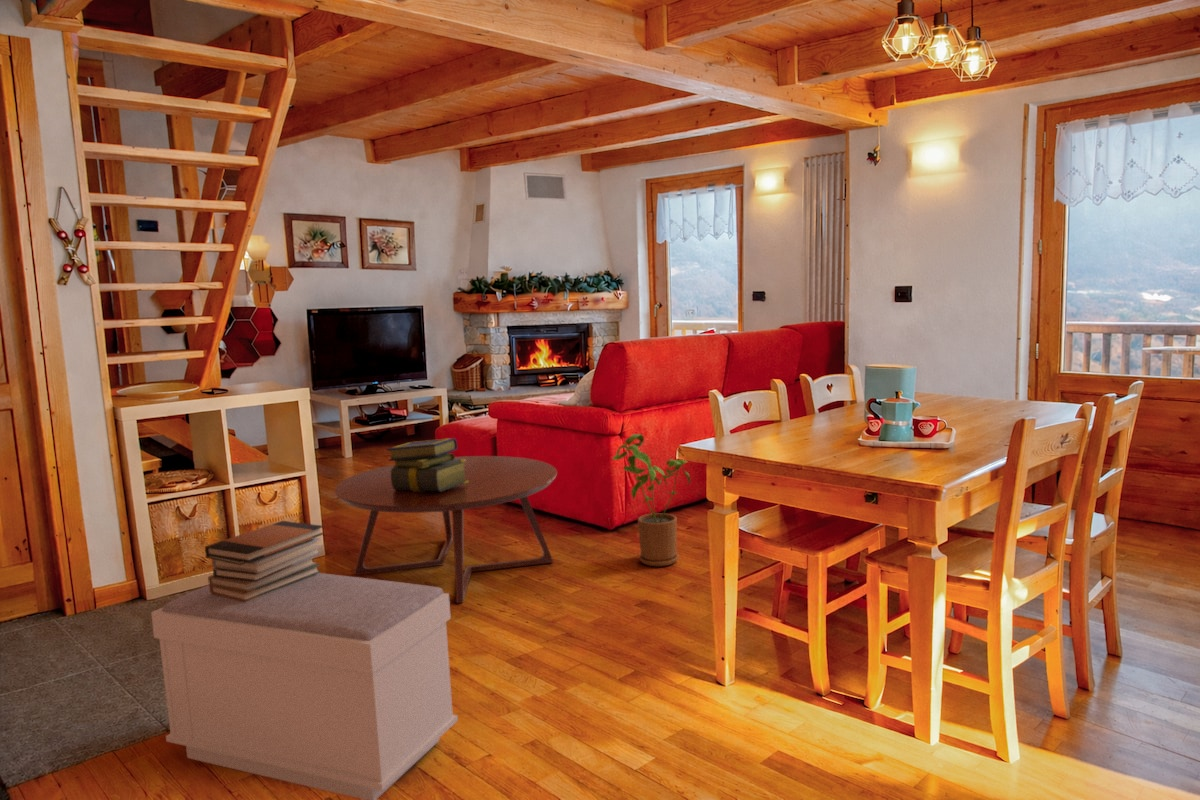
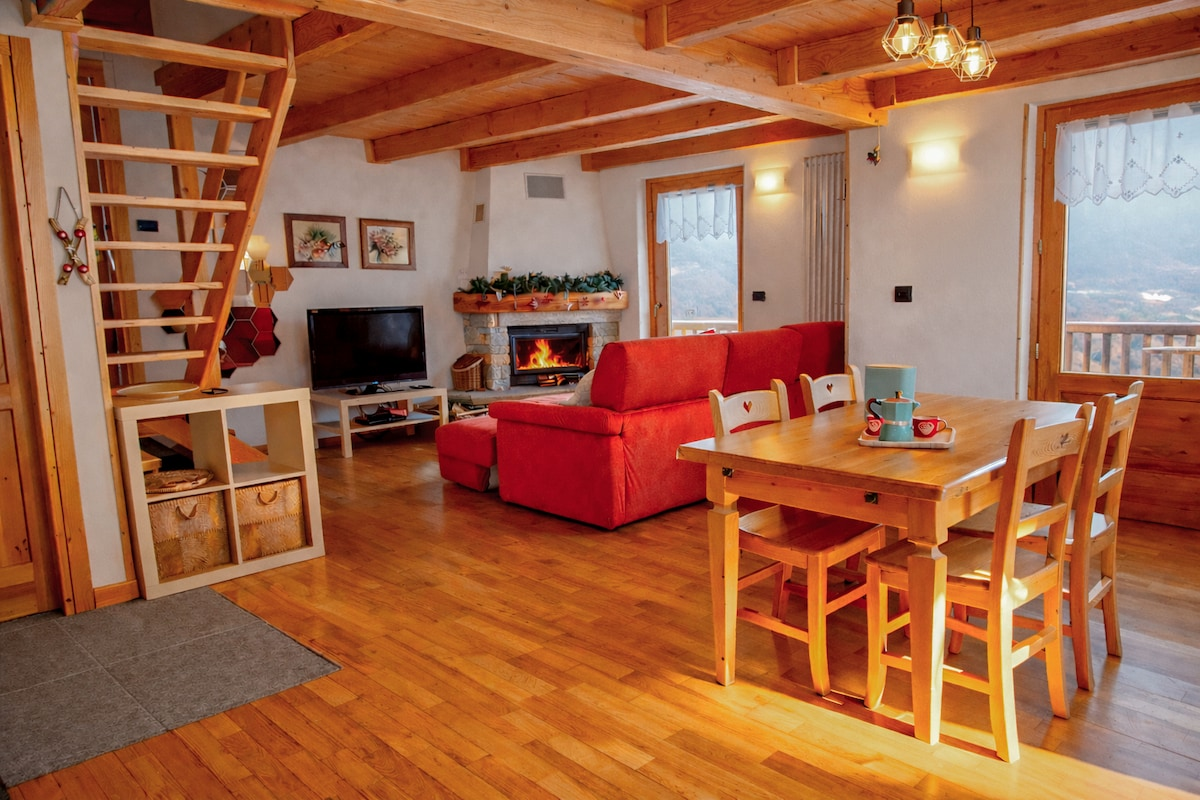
- book stack (267, 558)
- stack of books (425, 463)
- house plant (652, 497)
- coffee table (450, 523)
- bench (309, 670)
